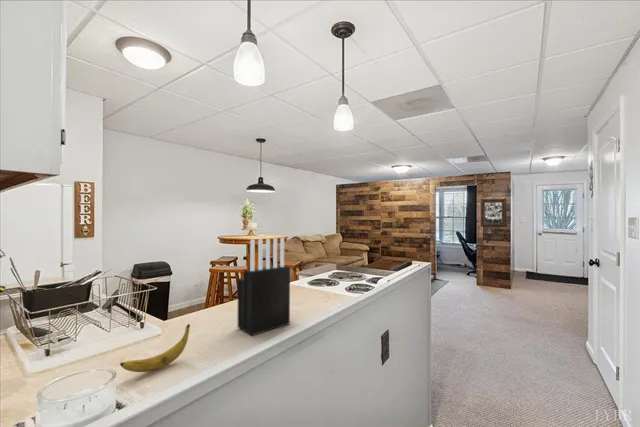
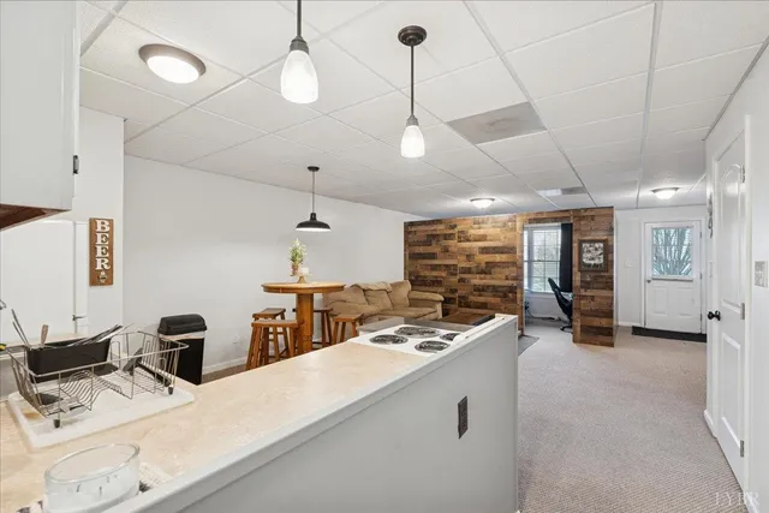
- knife block (262, 281)
- banana (160, 354)
